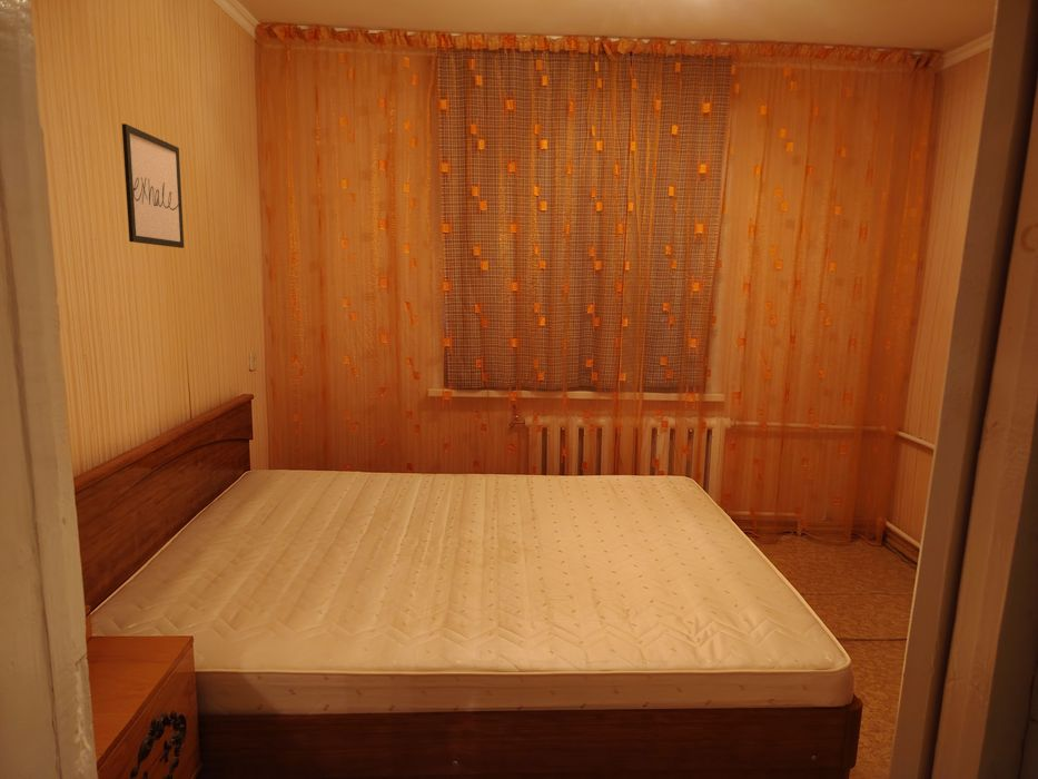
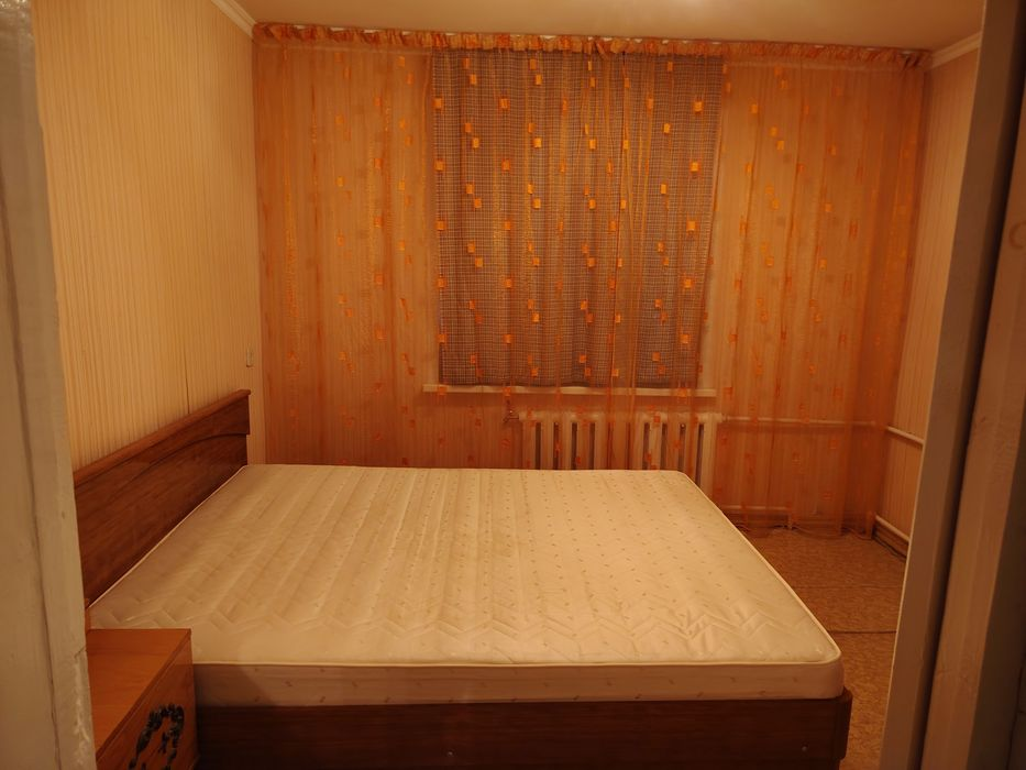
- wall art (156, 191)
